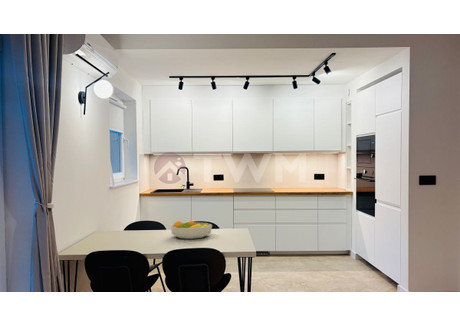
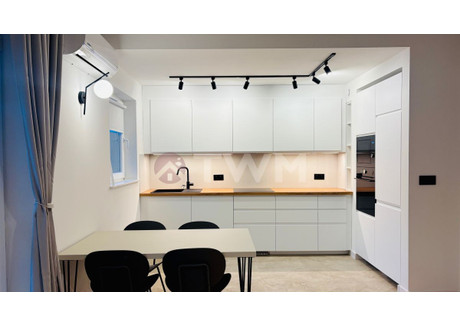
- fruit bowl (191, 228)
